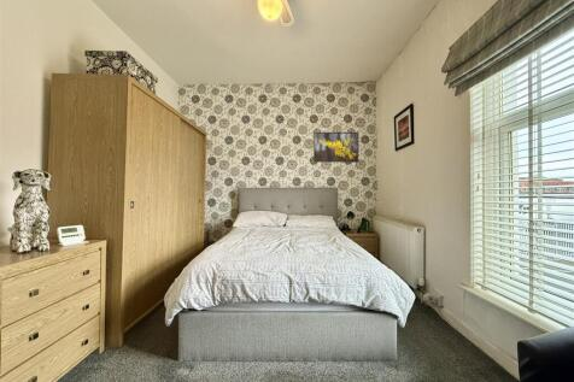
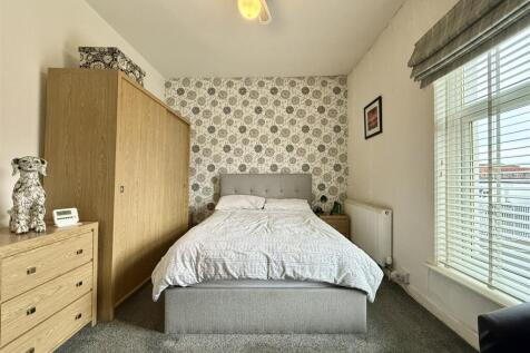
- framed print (335, 147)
